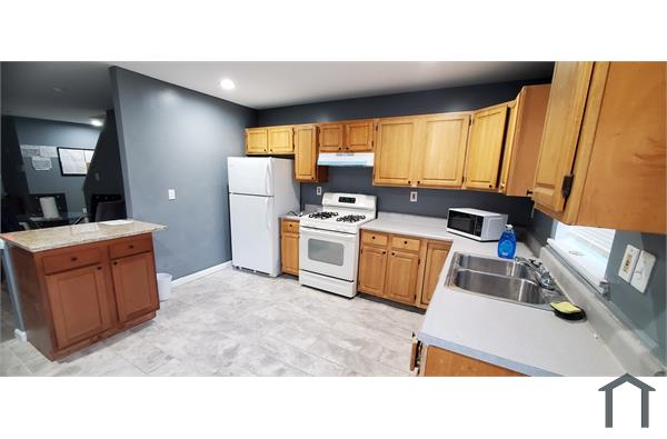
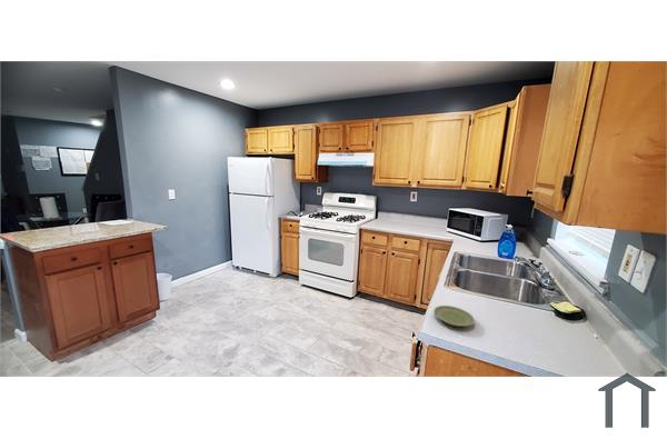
+ plate (452, 317)
